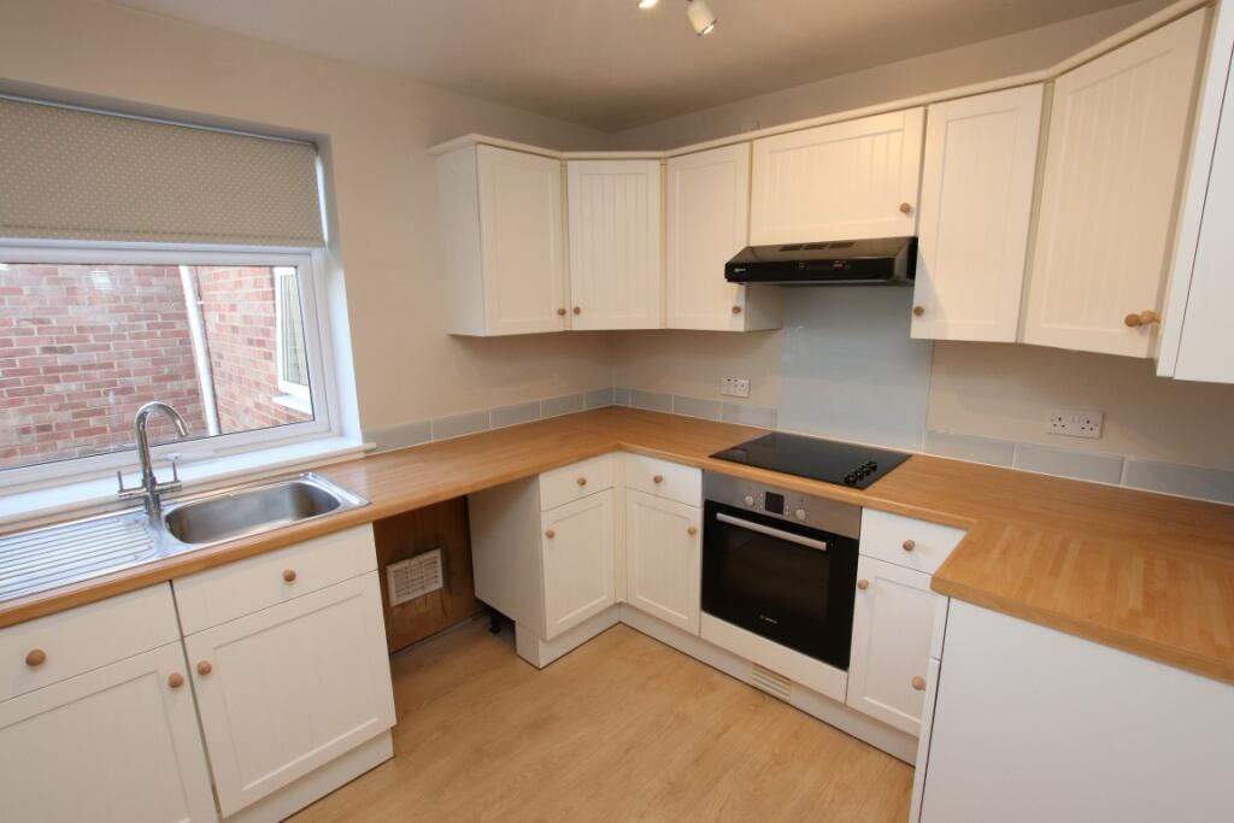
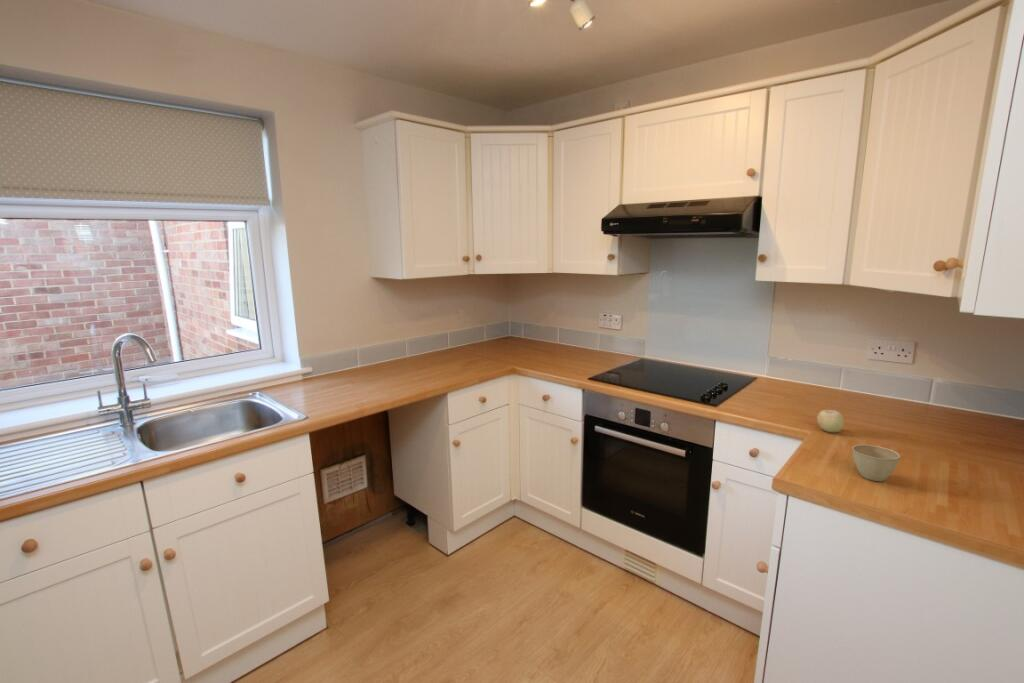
+ flower pot (874, 464)
+ fruit (830, 419)
